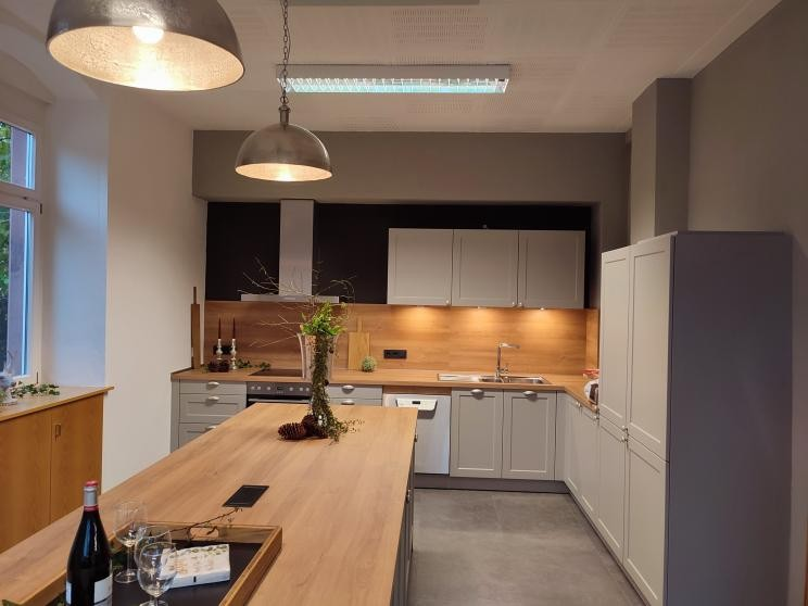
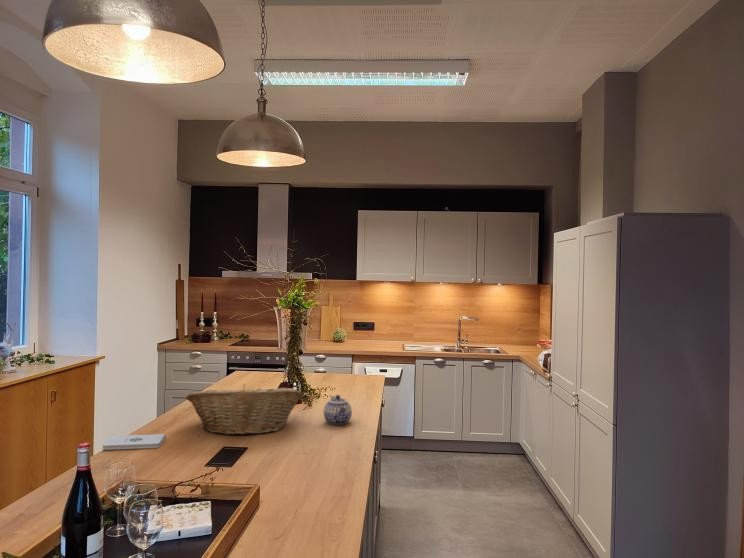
+ teapot (337, 408)
+ fruit basket (245, 404)
+ notepad (134, 441)
